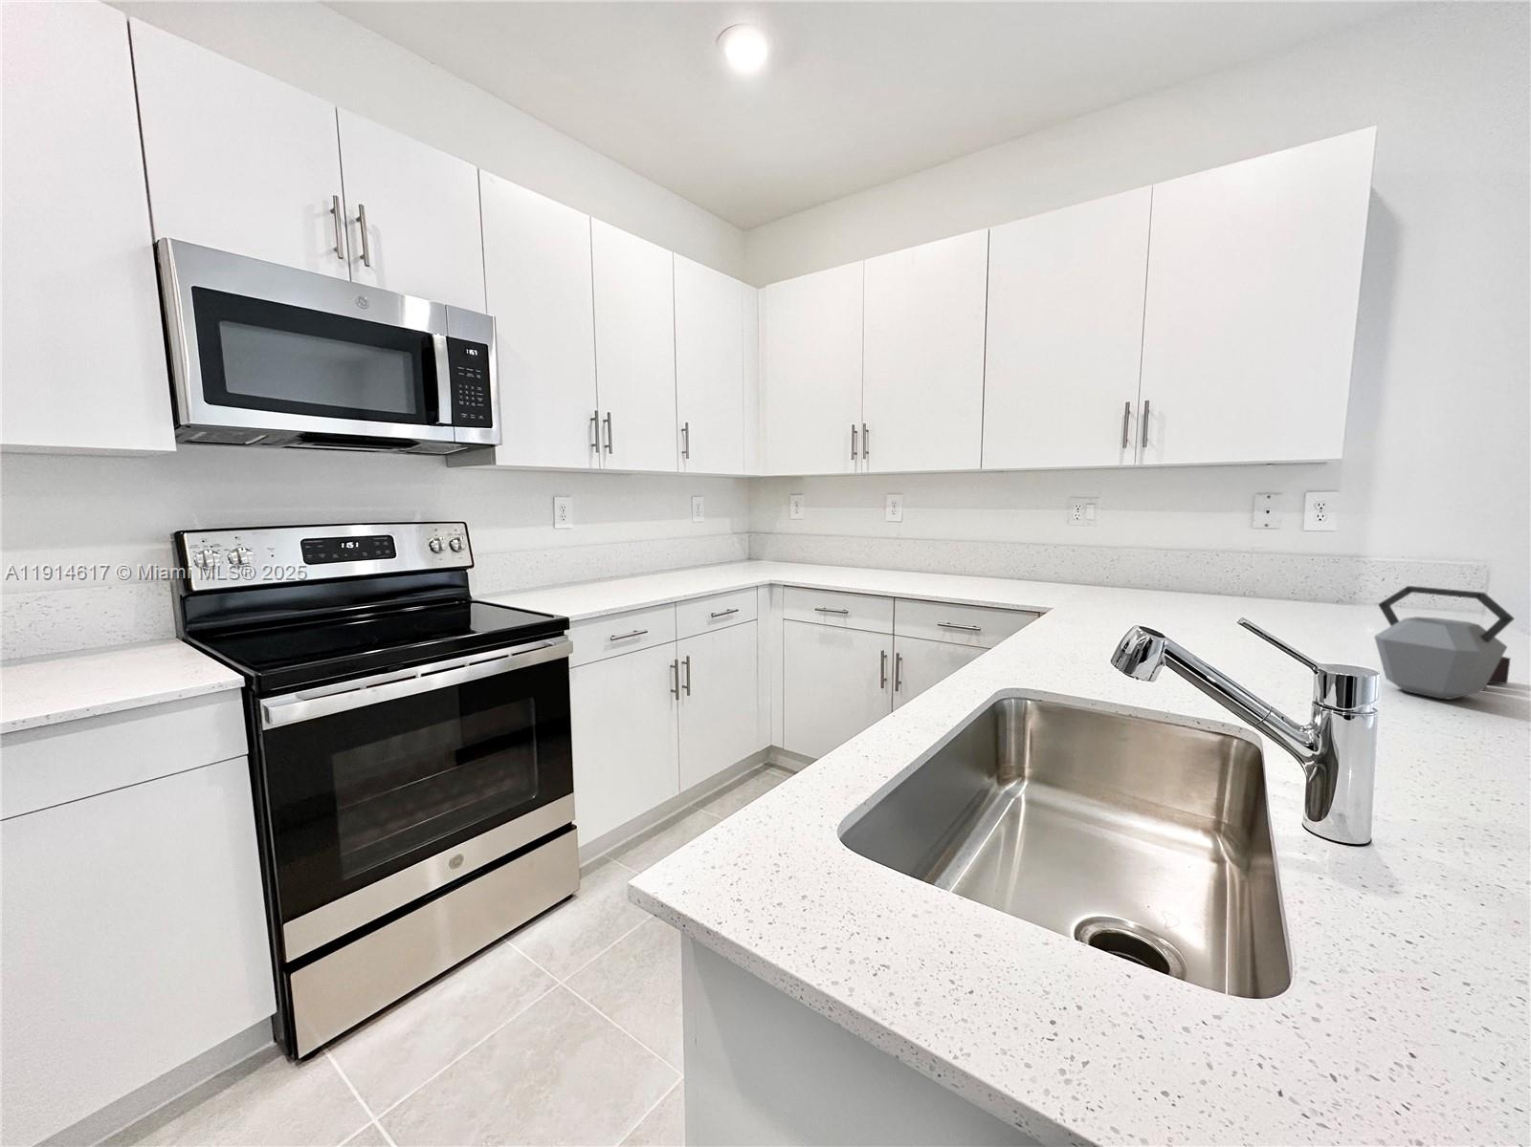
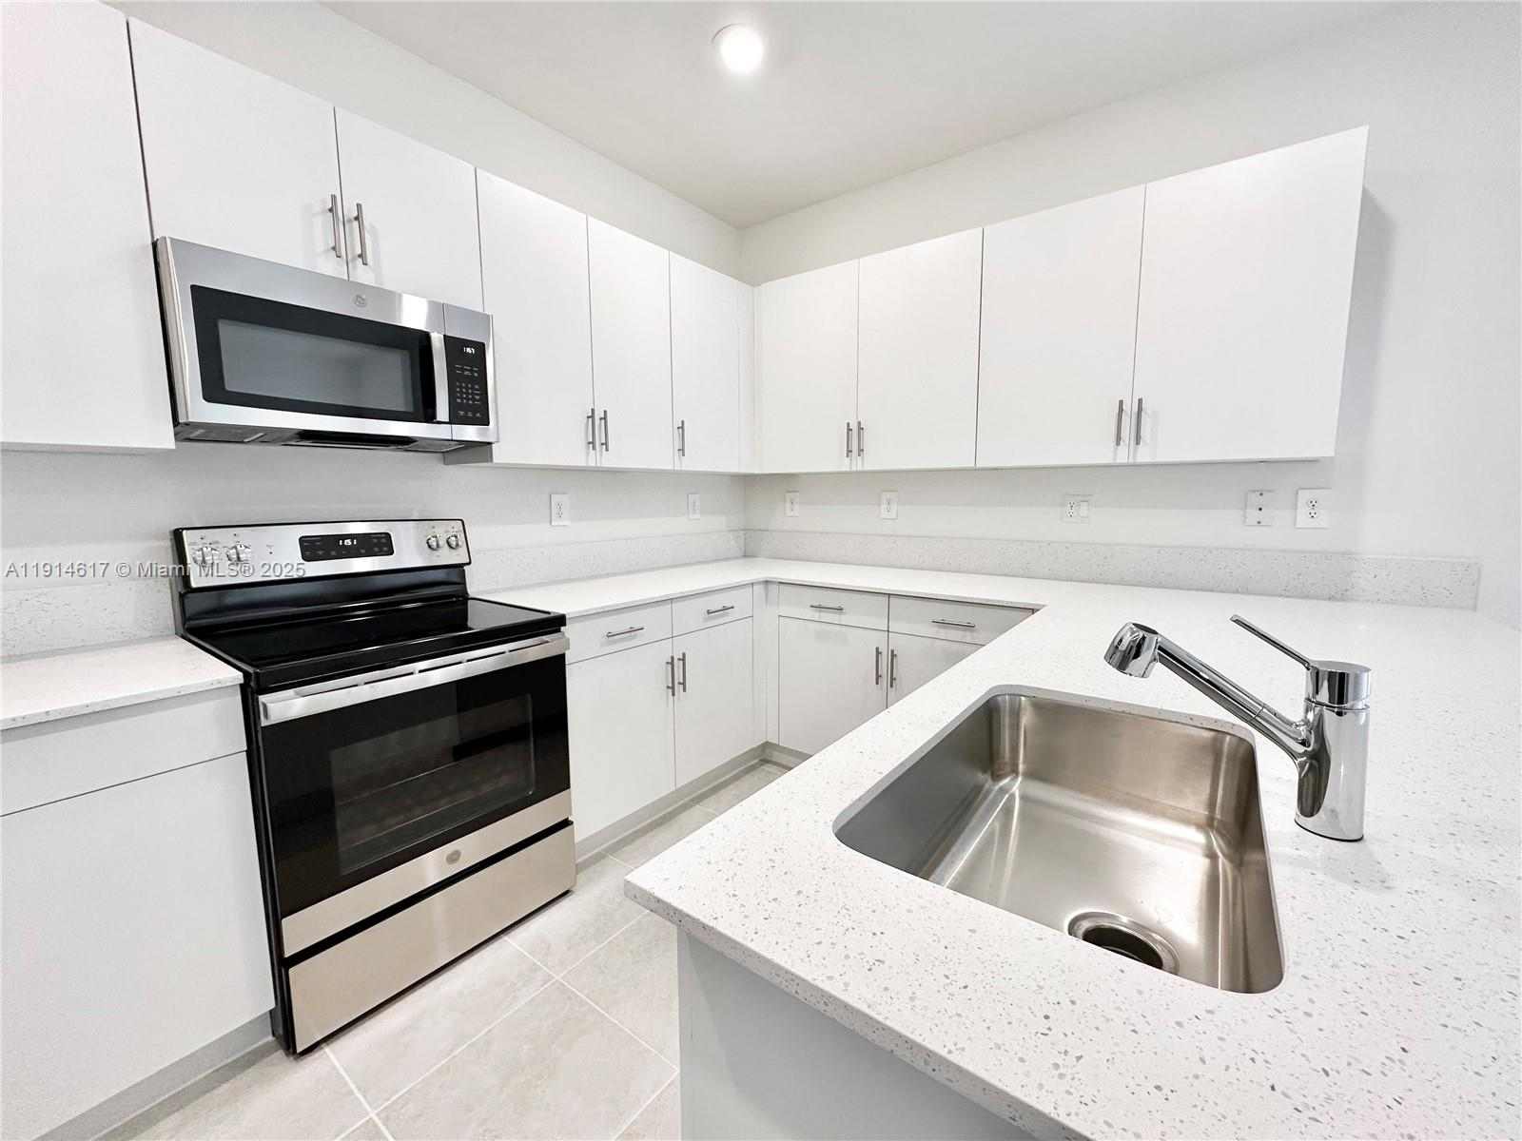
- kettle (1459, 637)
